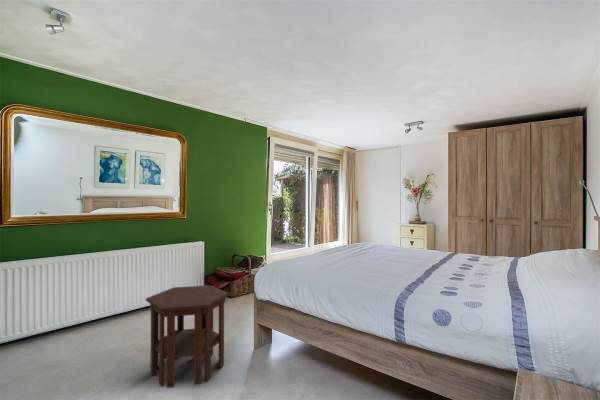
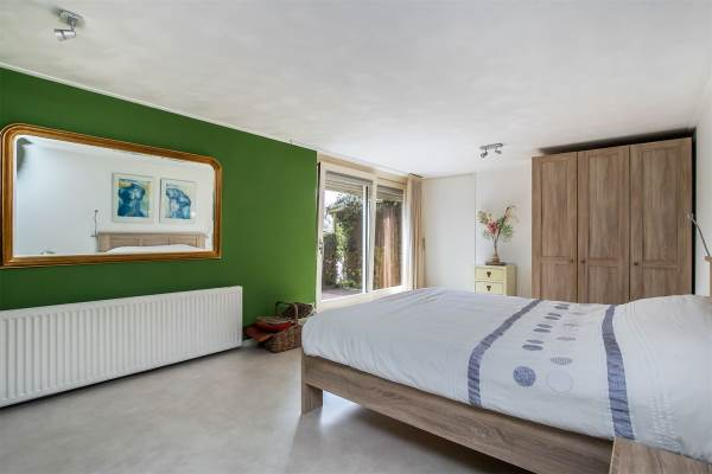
- side table (188, 331)
